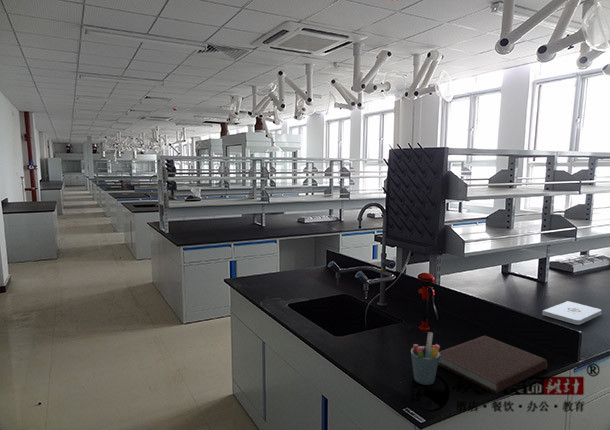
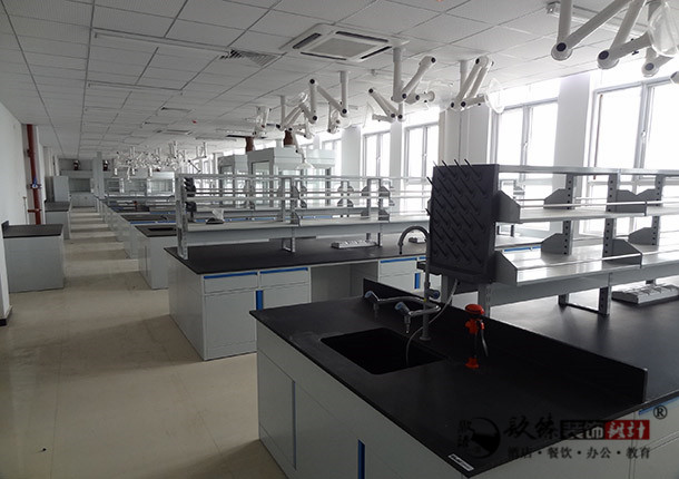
- notebook (489, 361)
- pen holder (425, 358)
- notepad (572, 312)
